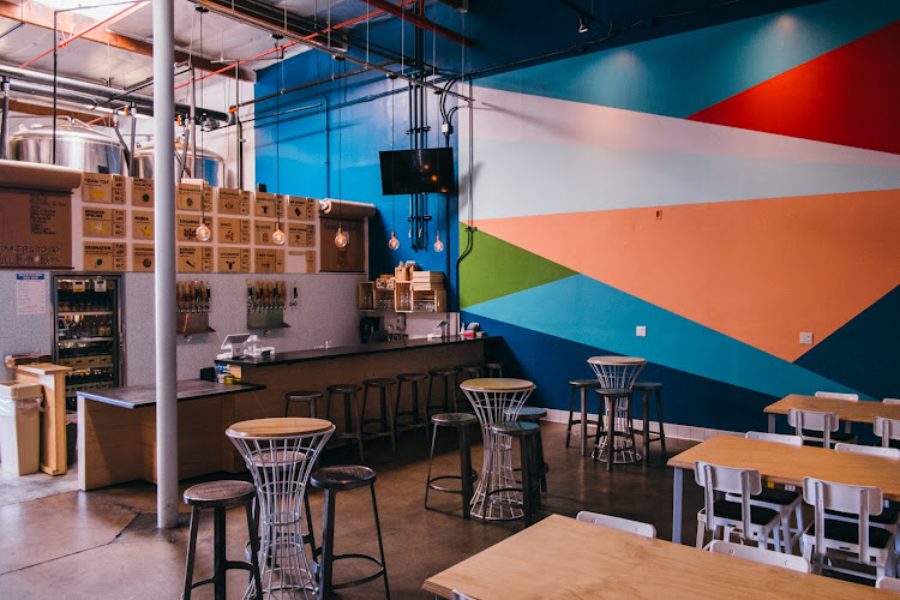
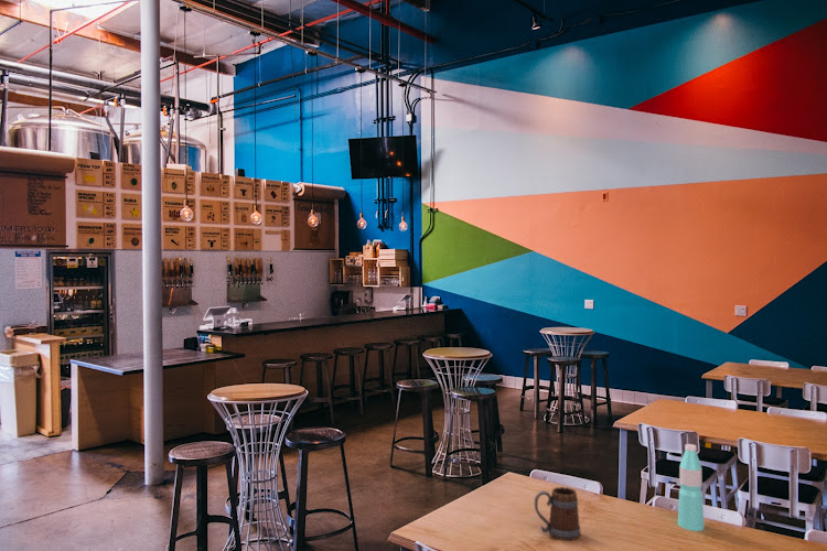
+ beer mug (557, 512)
+ water bottle (690, 485)
